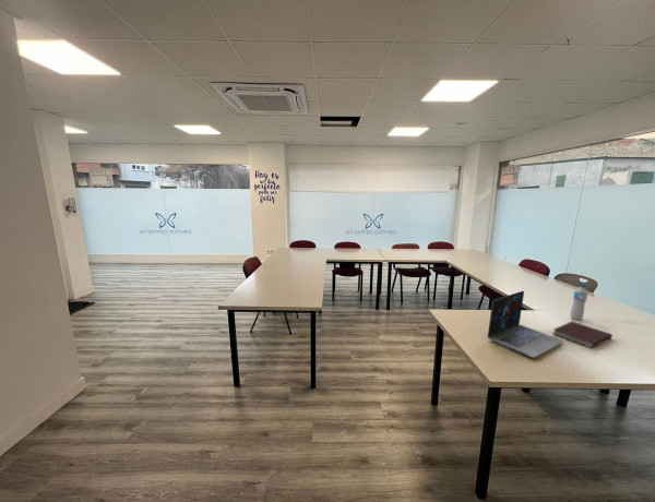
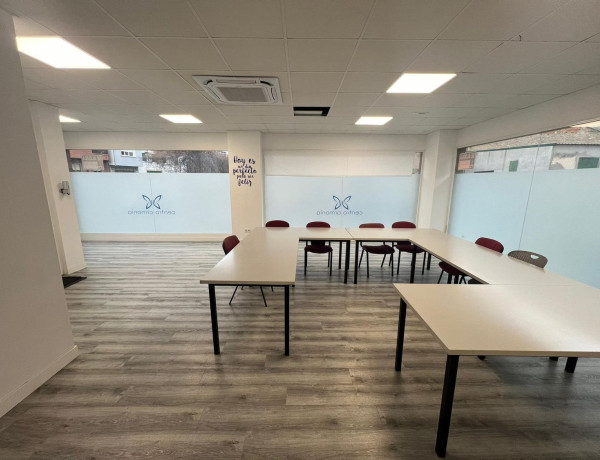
- notebook (582, 333)
- water bottle (579, 301)
- laptop (525, 326)
